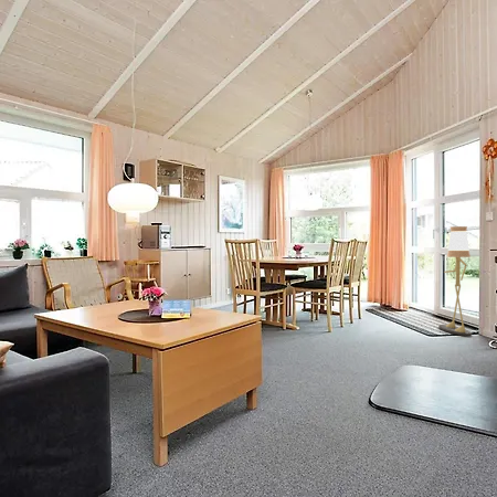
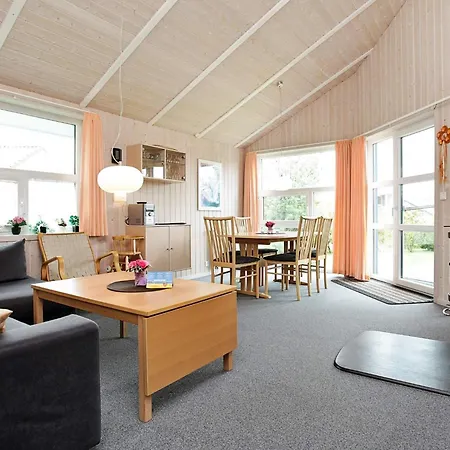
- floor lamp (456, 263)
